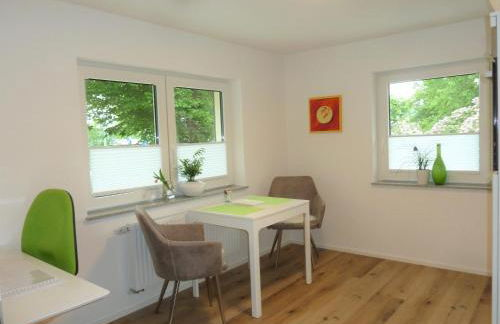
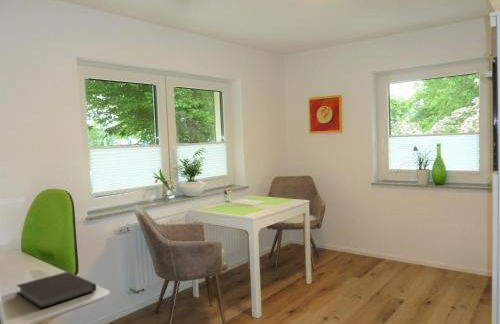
+ notebook (56, 287)
